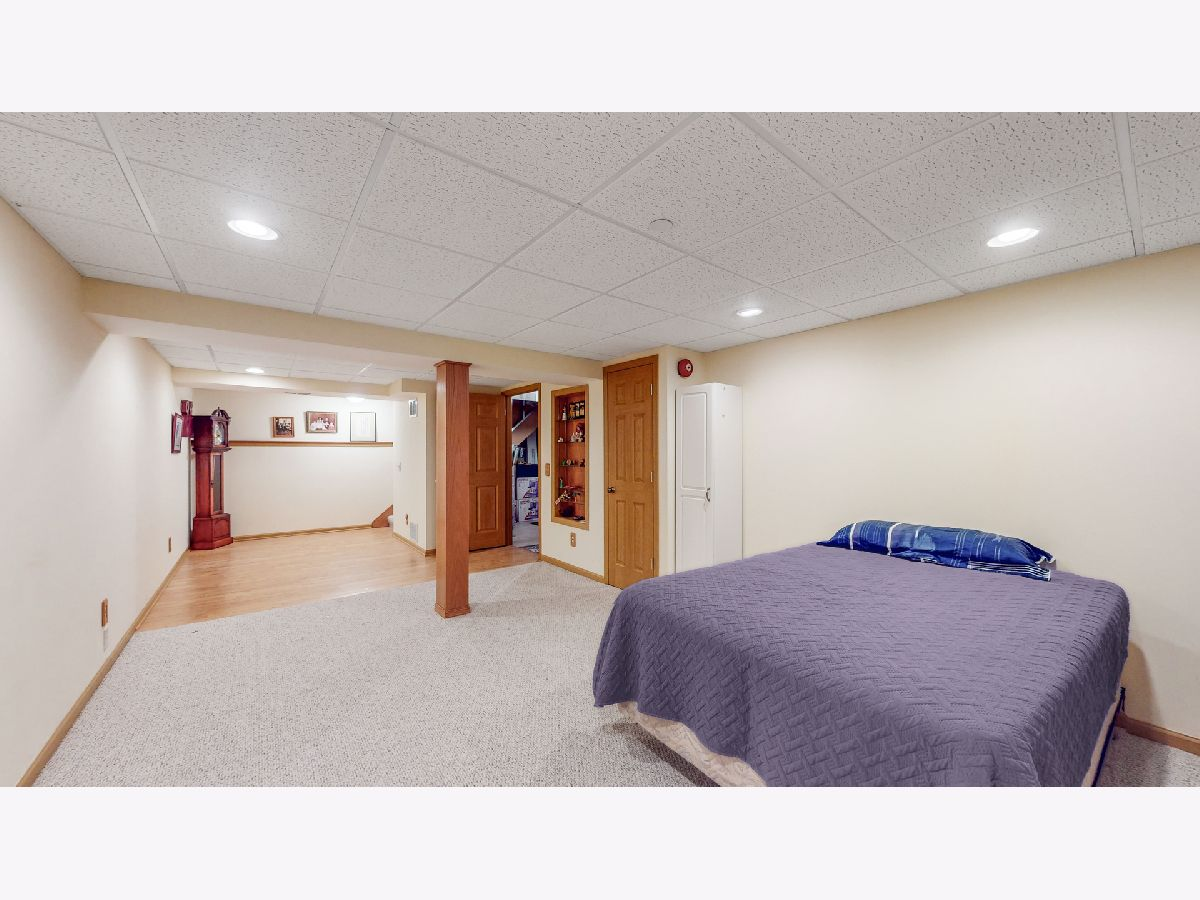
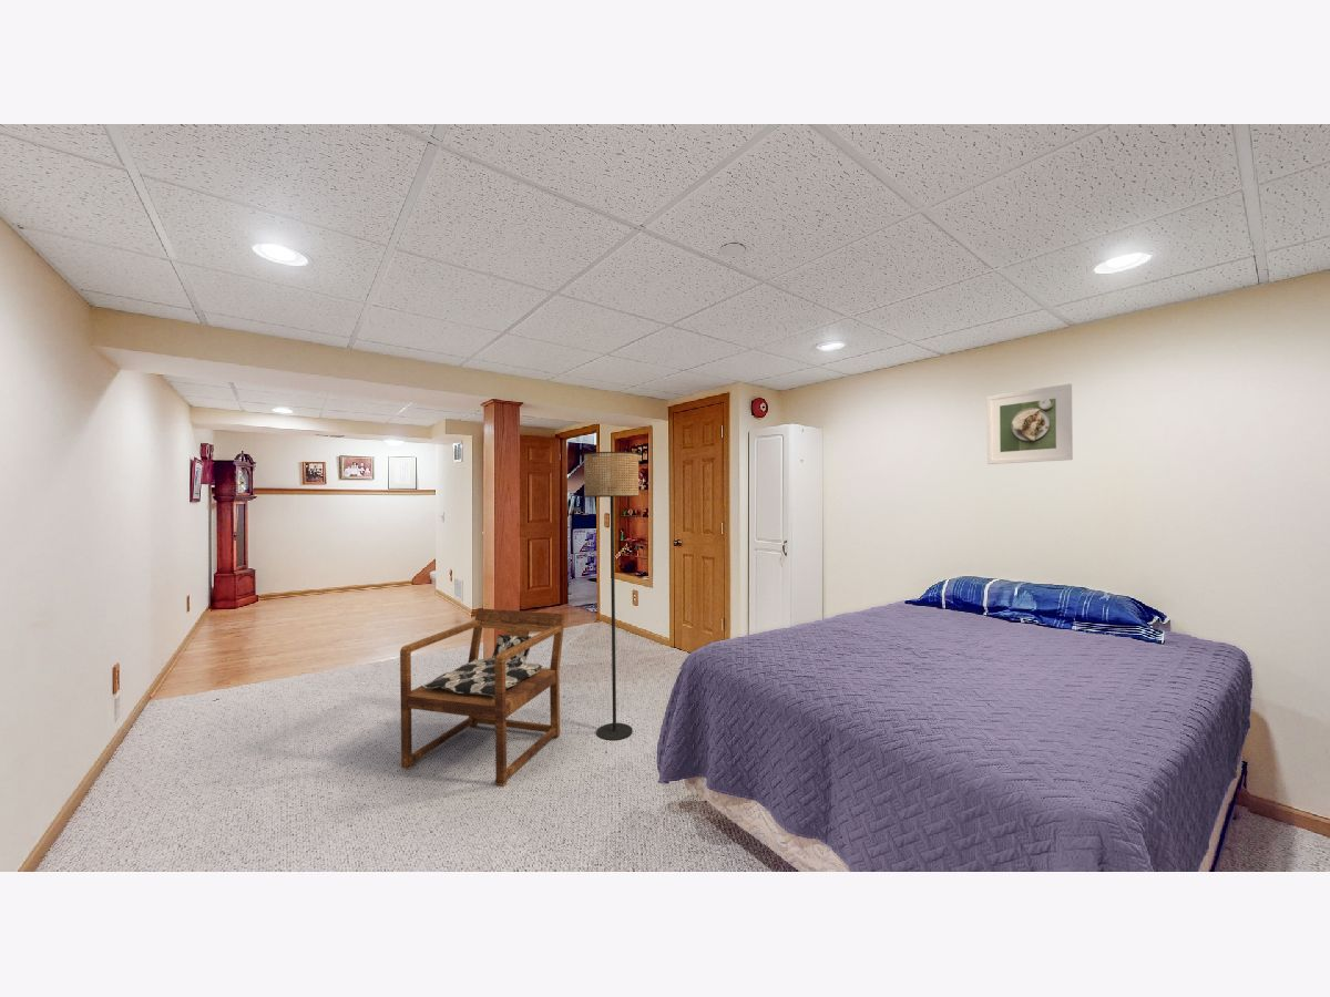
+ floor lamp (613, 593)
+ armchair (489, 685)
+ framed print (1026, 425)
